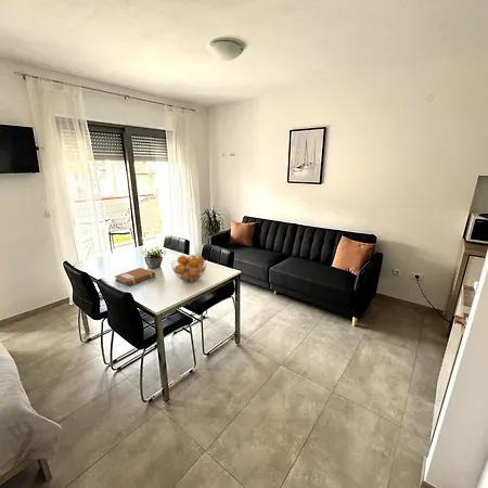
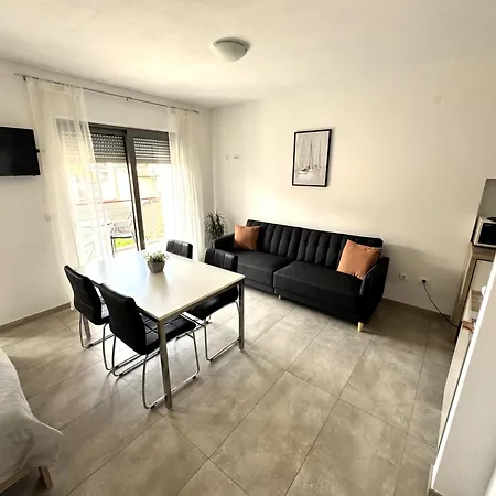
- fruit basket (189, 268)
- notebook (134, 277)
